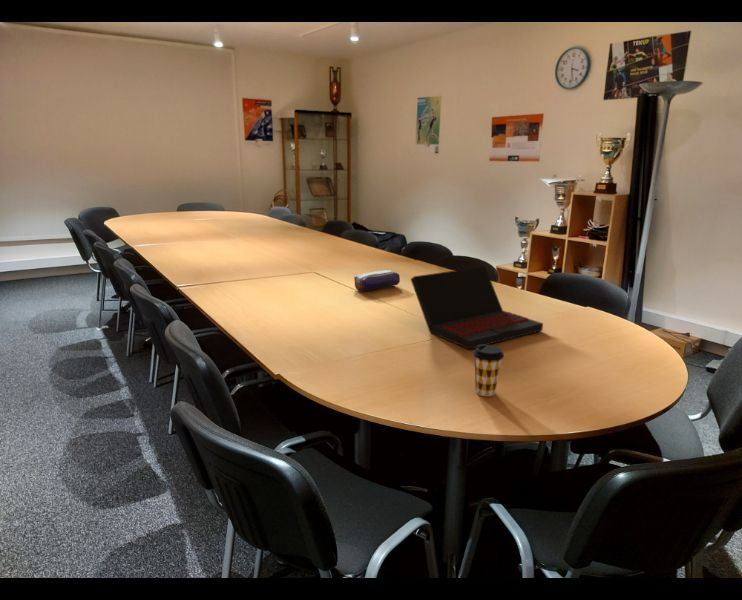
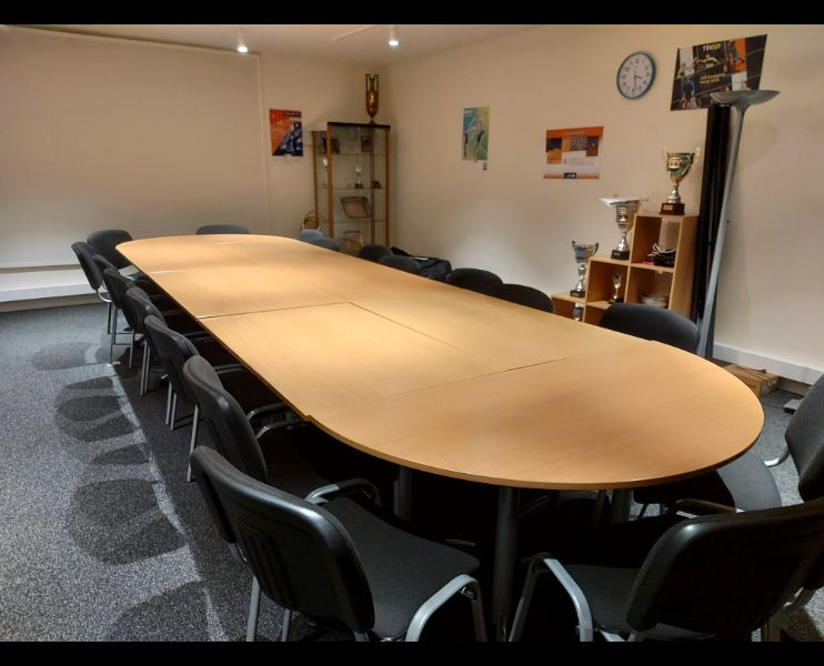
- laptop (476, 302)
- pencil case (377, 280)
- coffee cup (487, 370)
